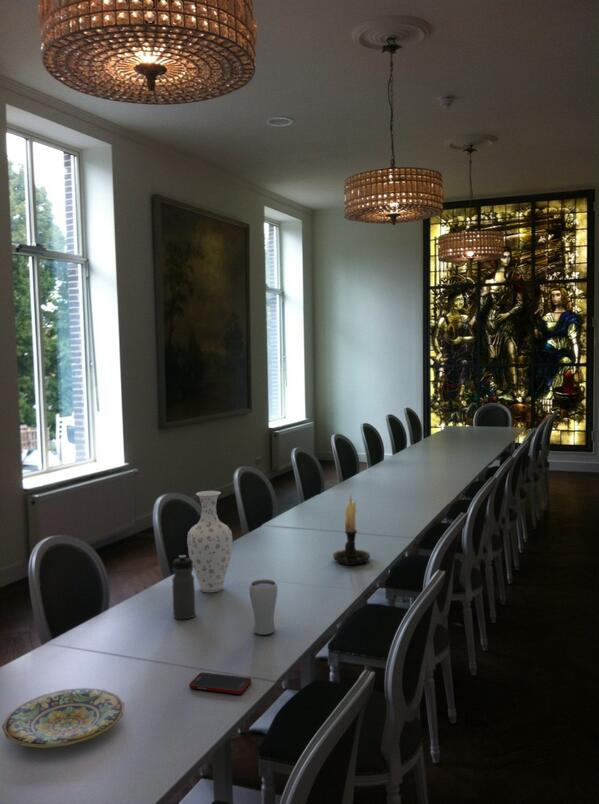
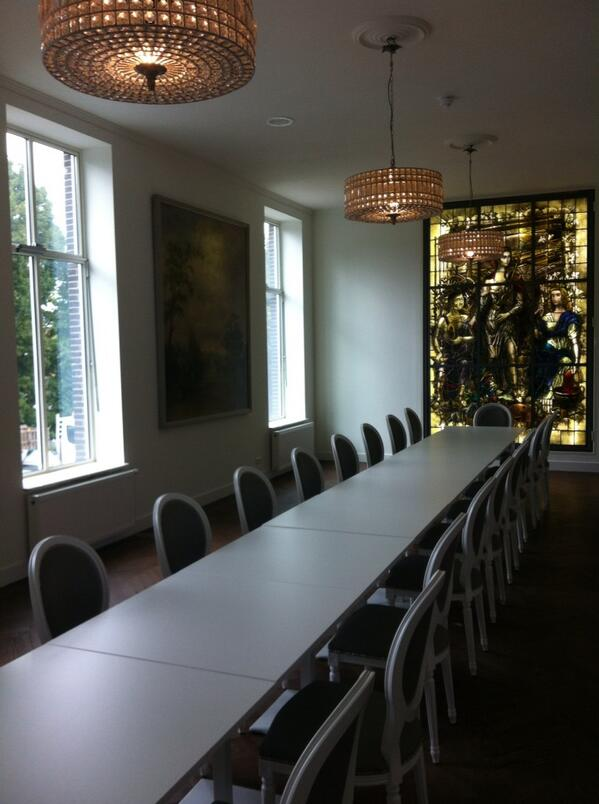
- drinking glass (263, 607)
- cell phone (220, 683)
- vase (209, 540)
- plate (65, 720)
- water bottle (183, 585)
- candle holder (349, 527)
